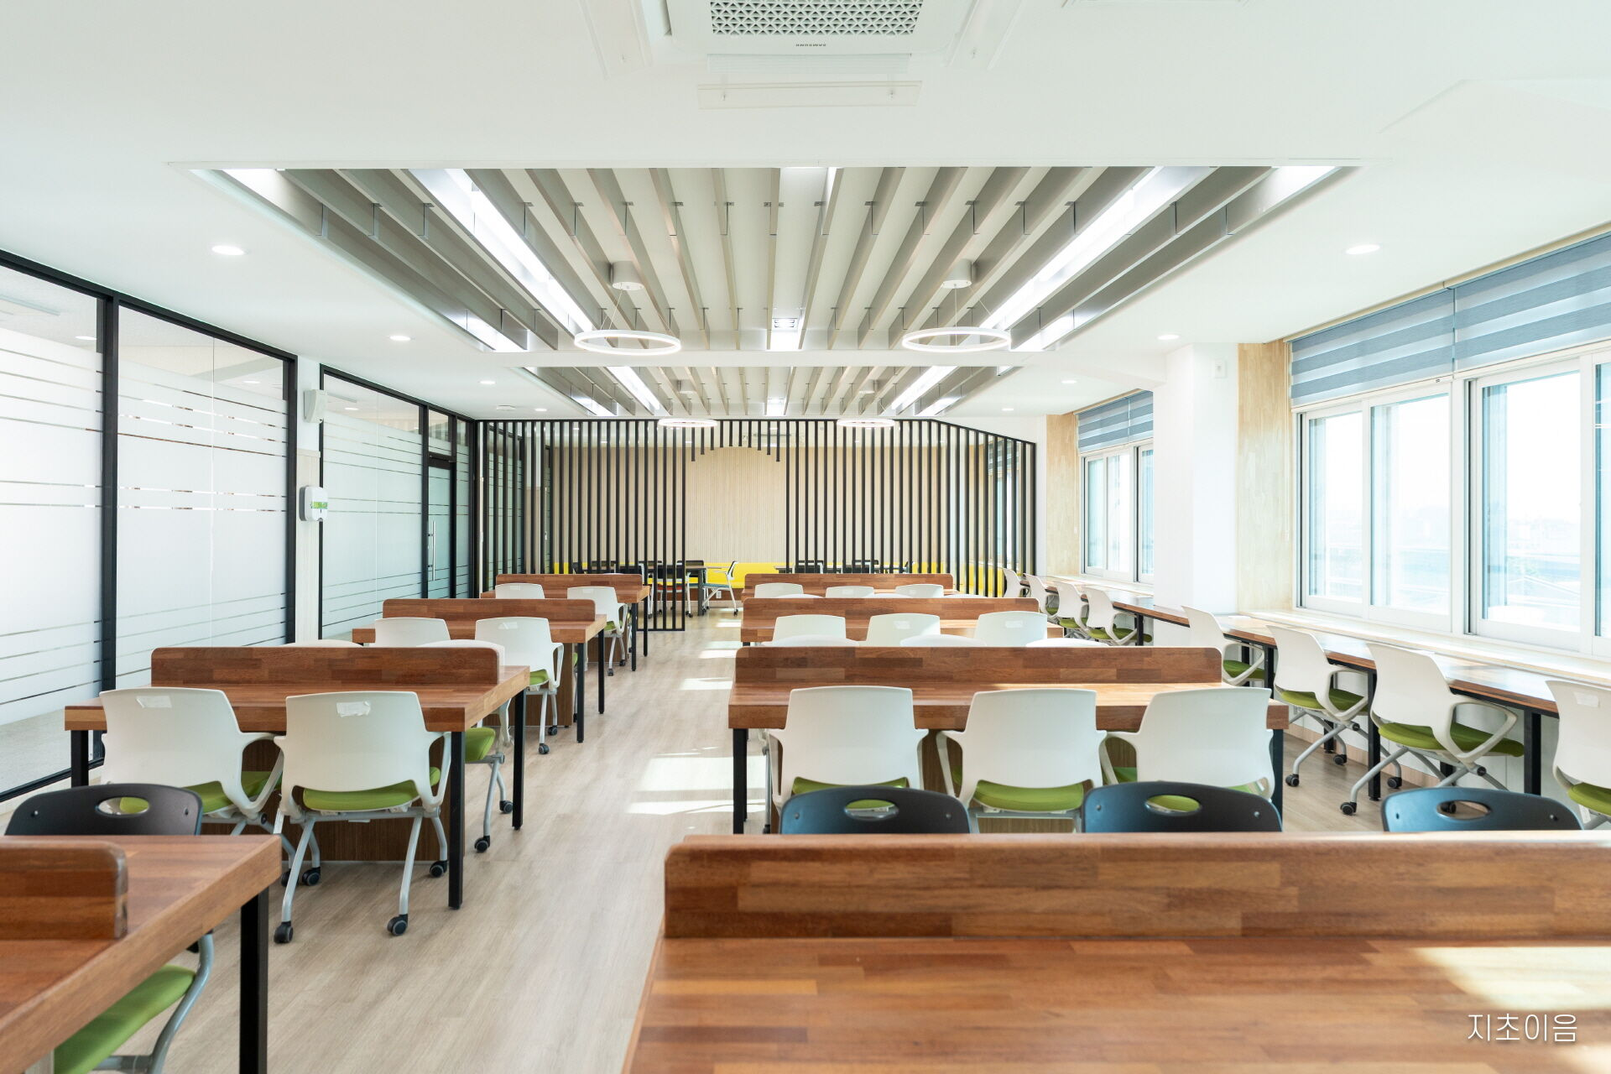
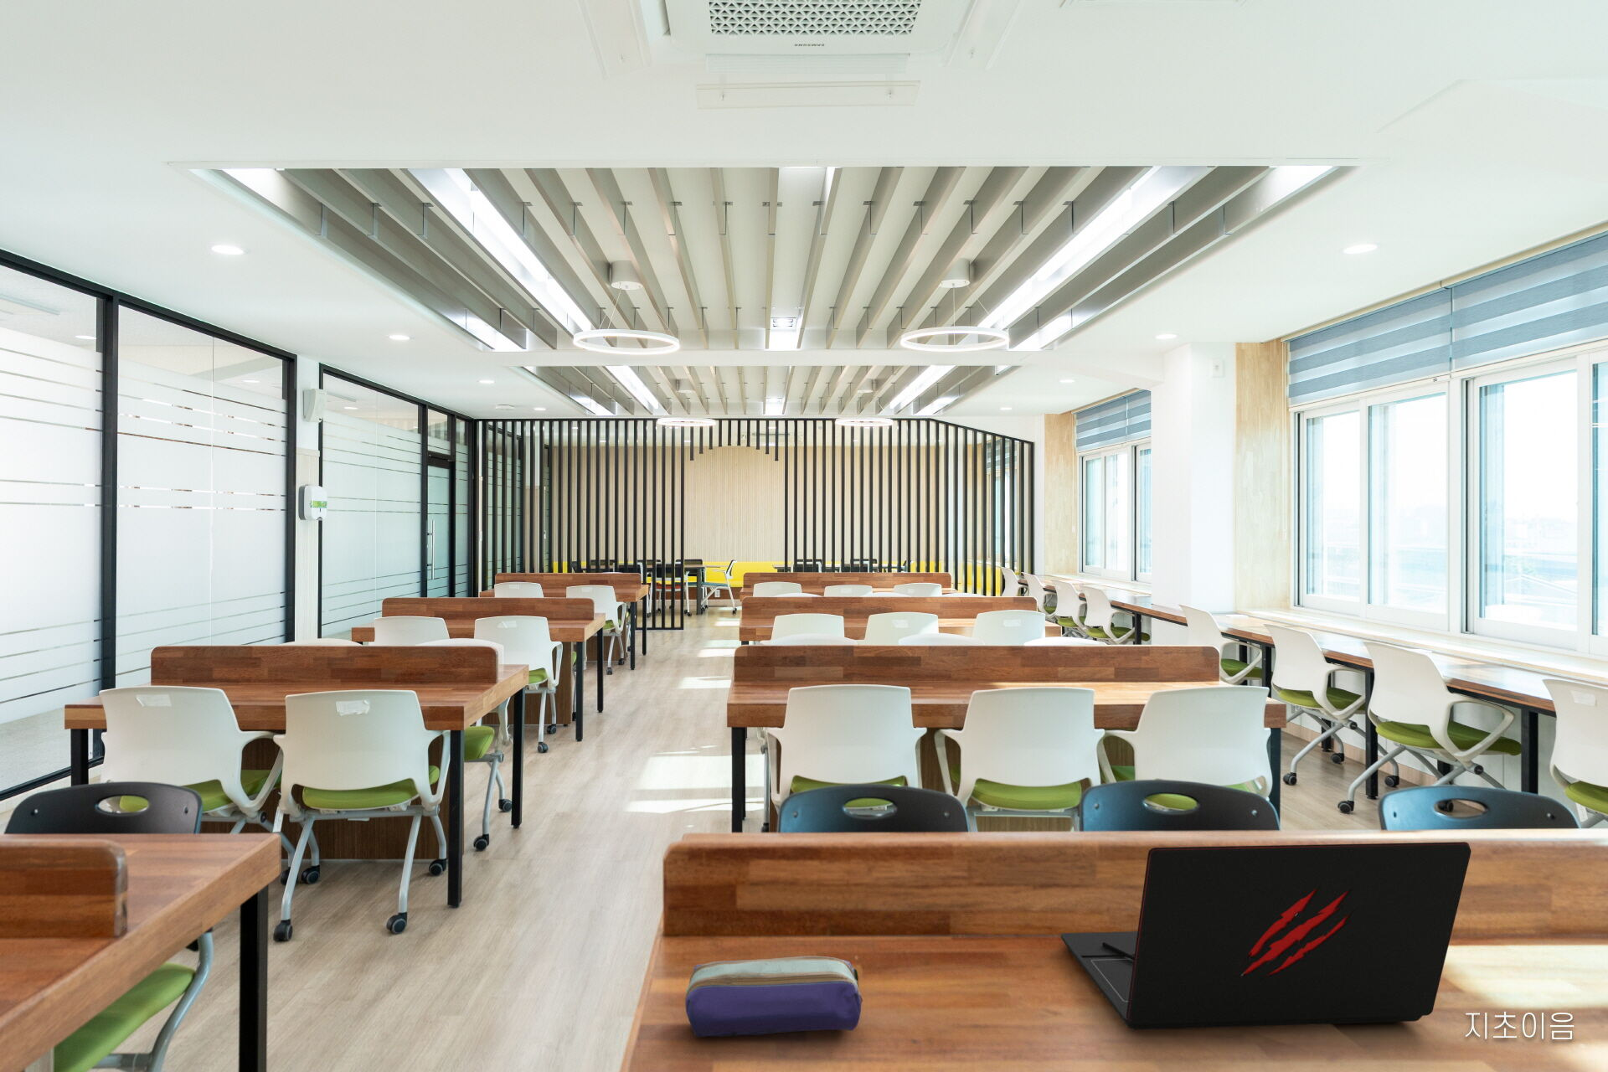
+ laptop (1241, 900)
+ pencil case (775, 997)
